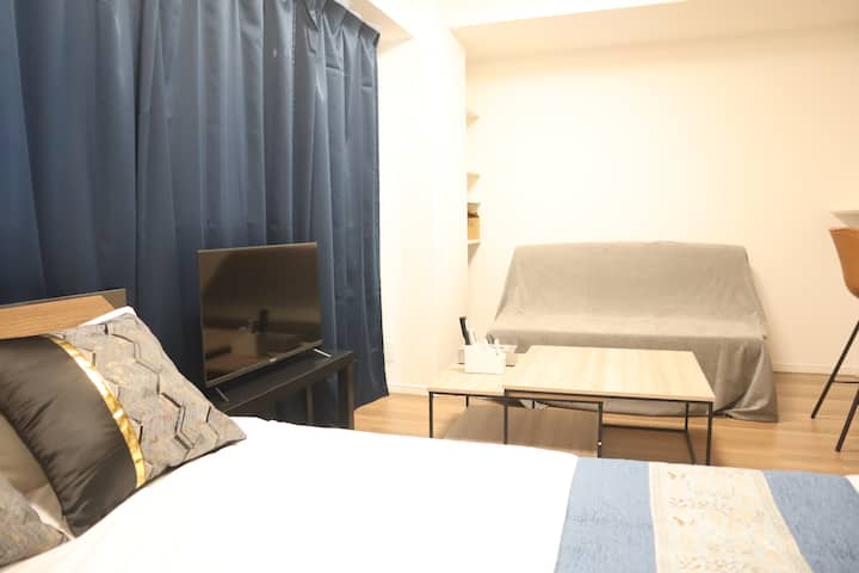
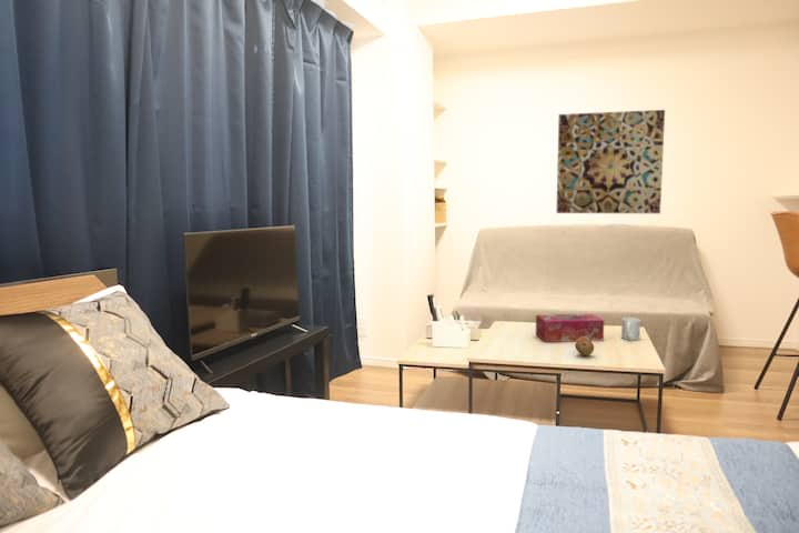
+ wall art (608, 163)
+ mug (629, 329)
+ tissue box (568, 326)
+ fruit (584, 346)
